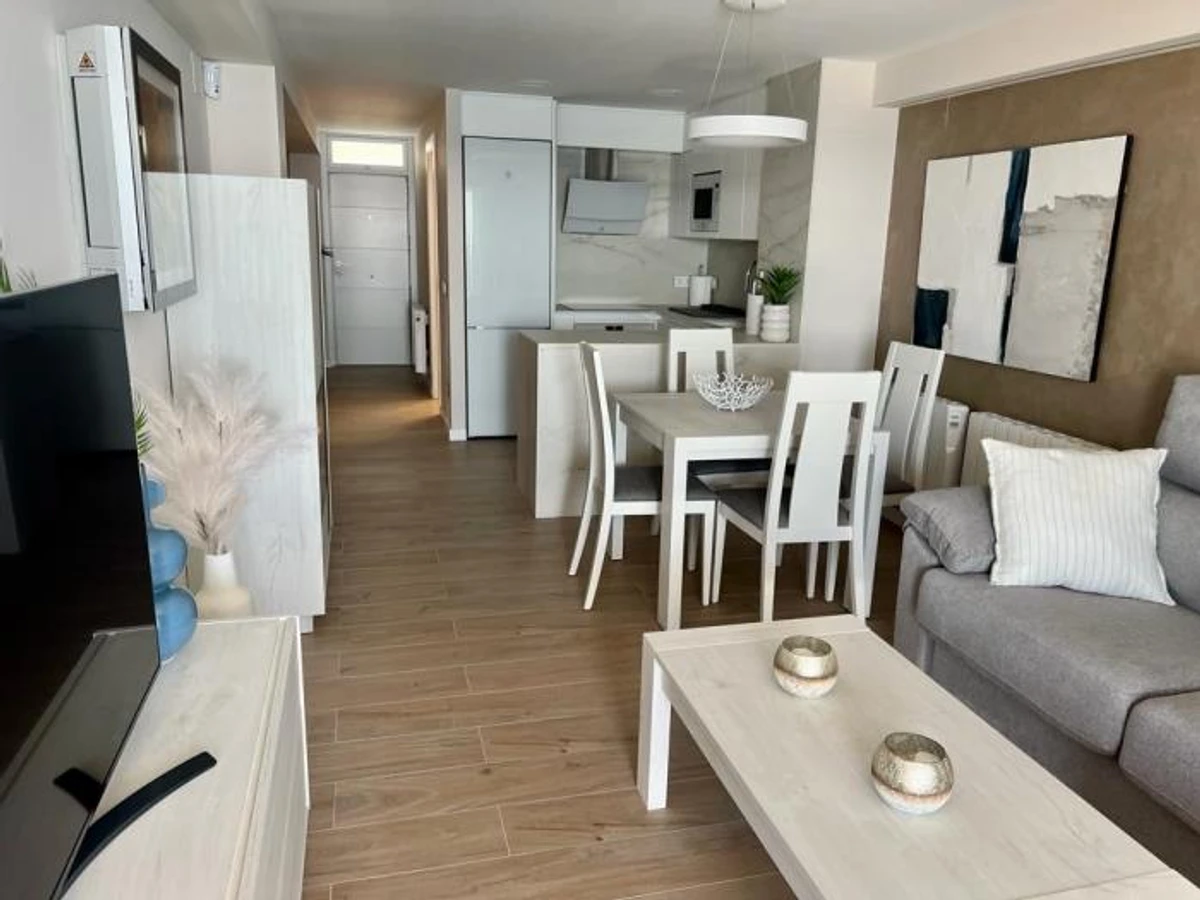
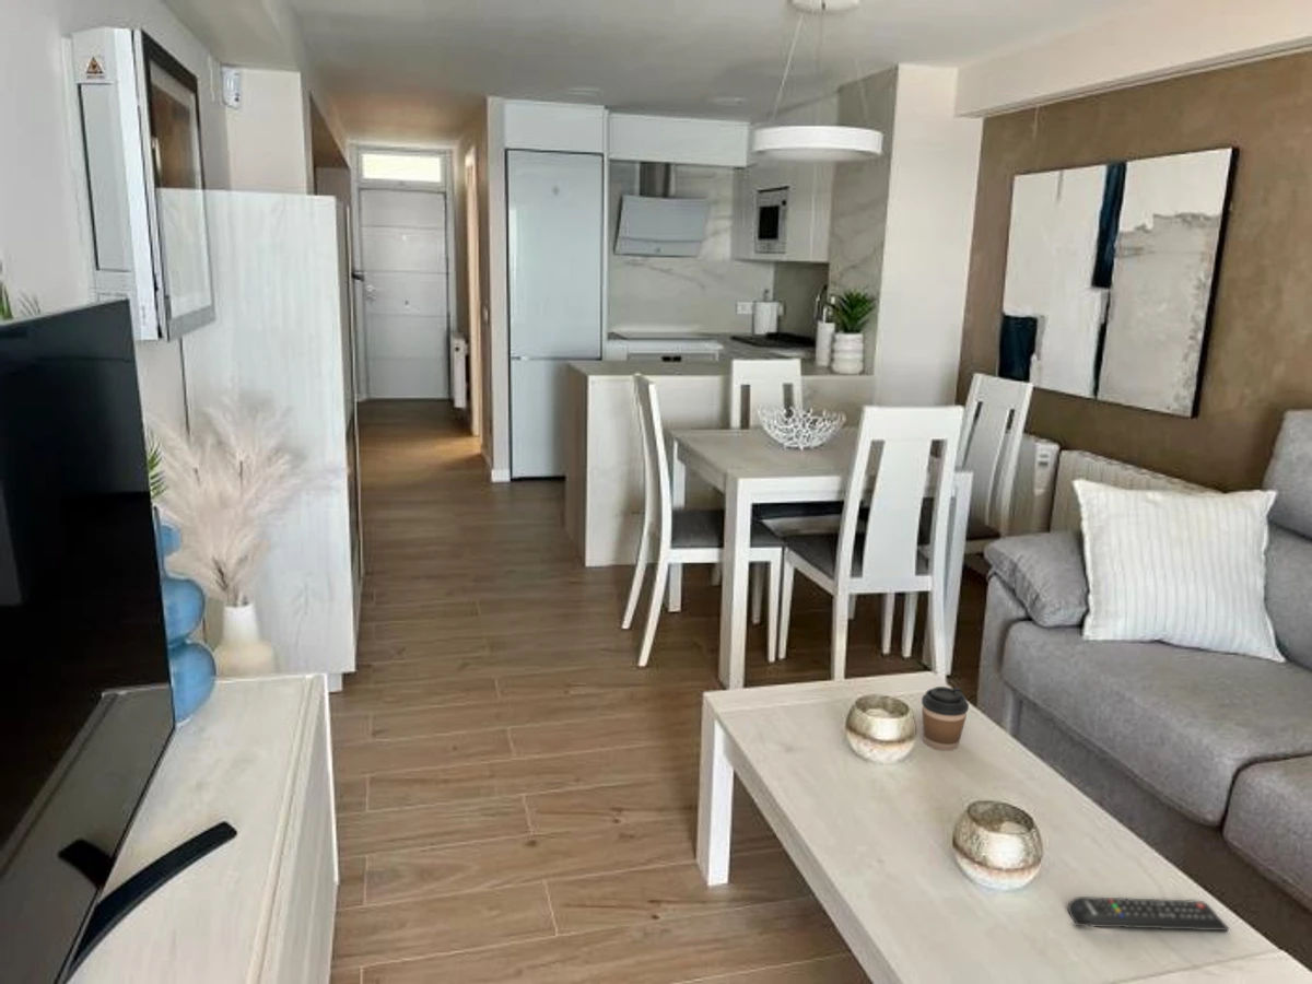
+ remote control (1147, 915)
+ coffee cup (944, 716)
